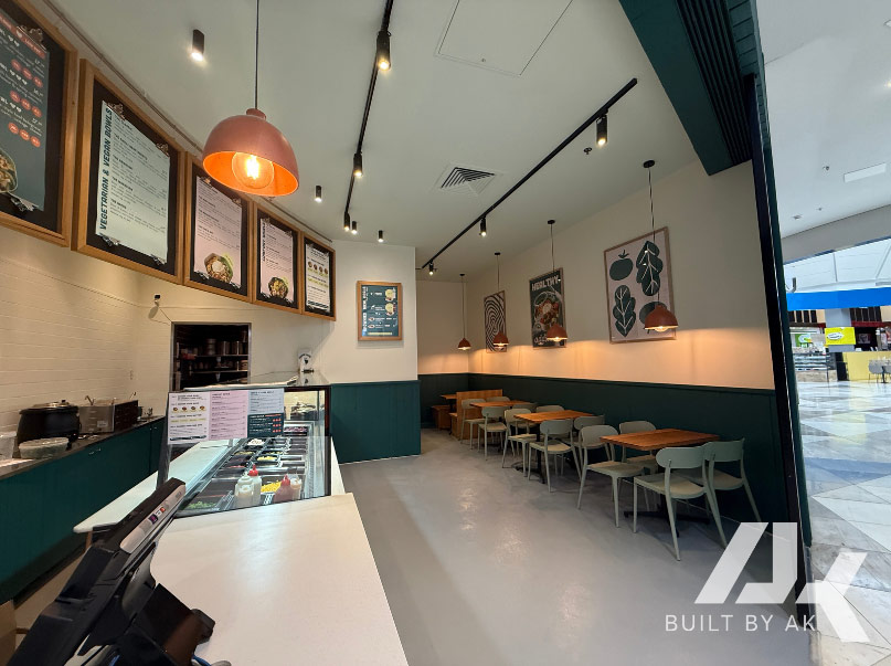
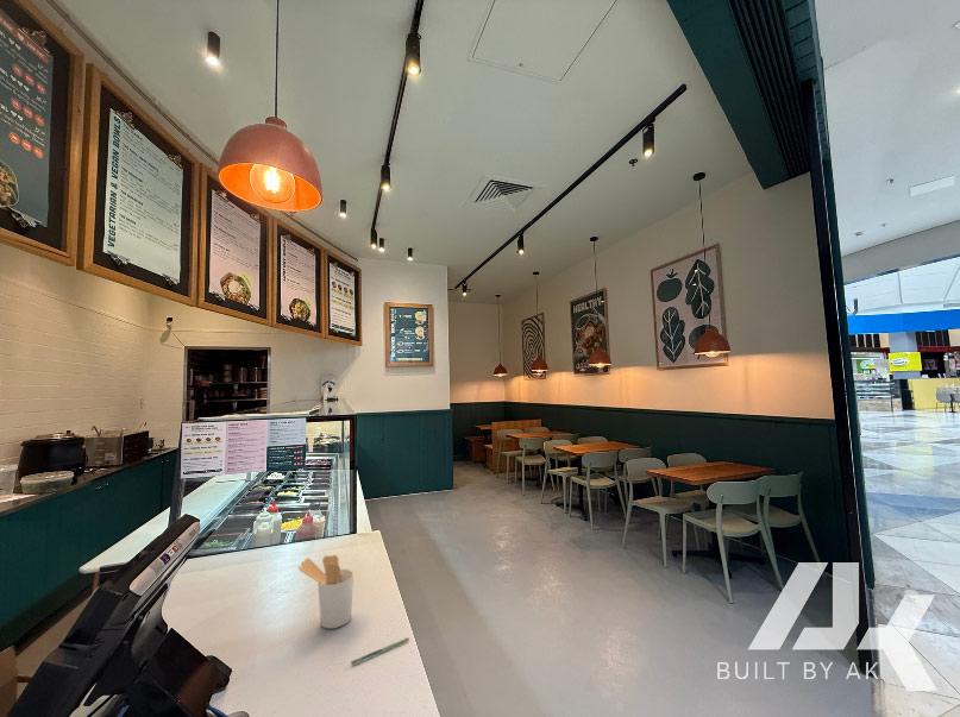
+ utensil holder (326, 589)
+ pen (381, 649)
